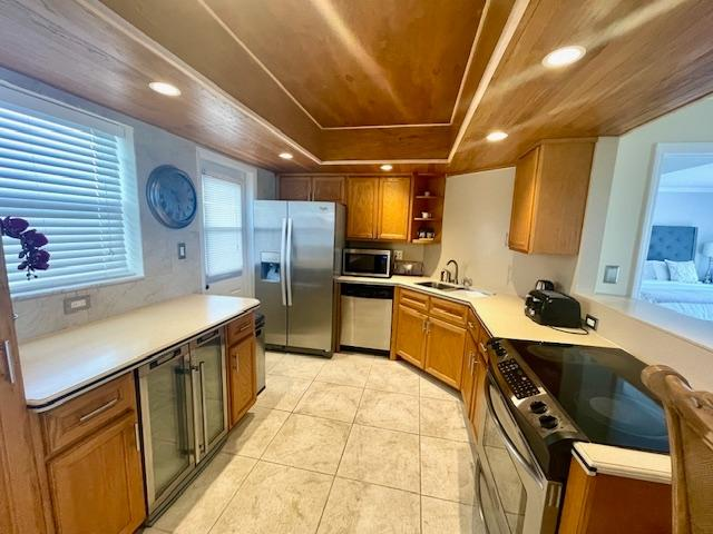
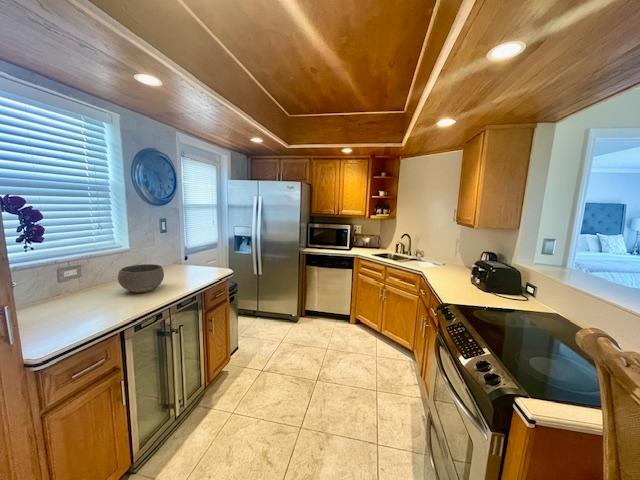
+ bowl (142, 279)
